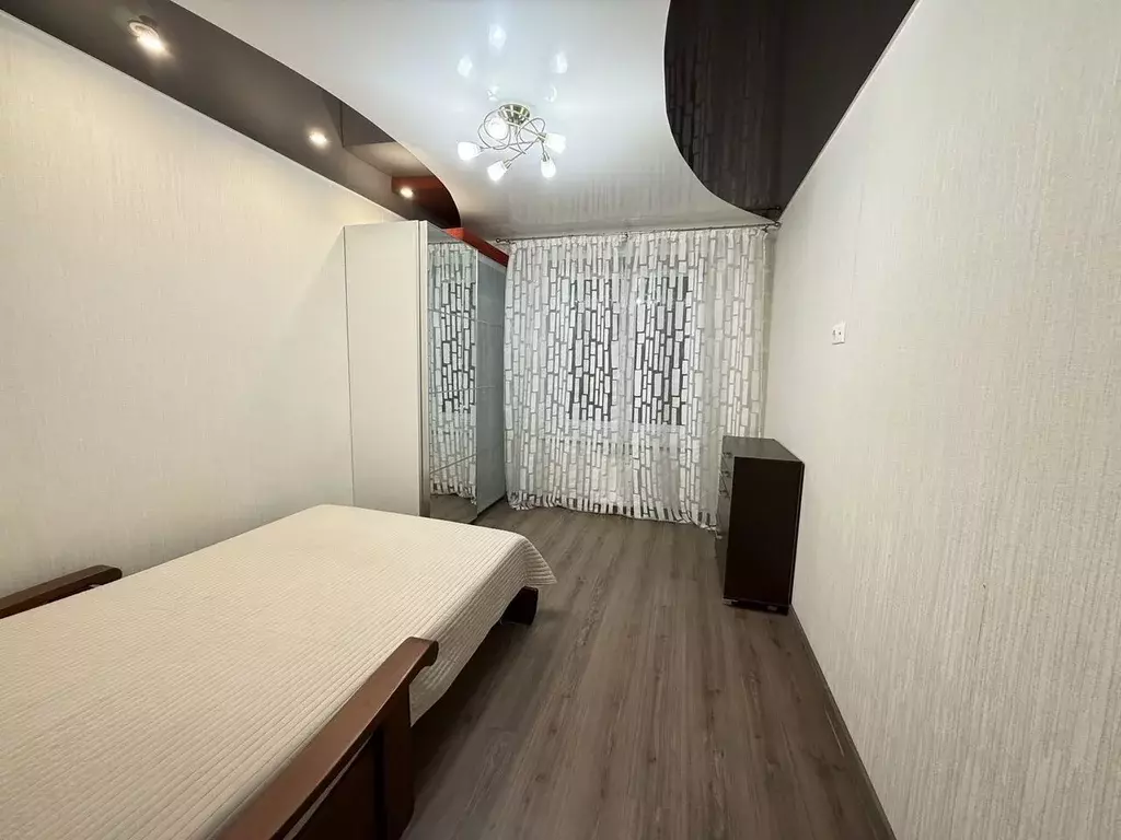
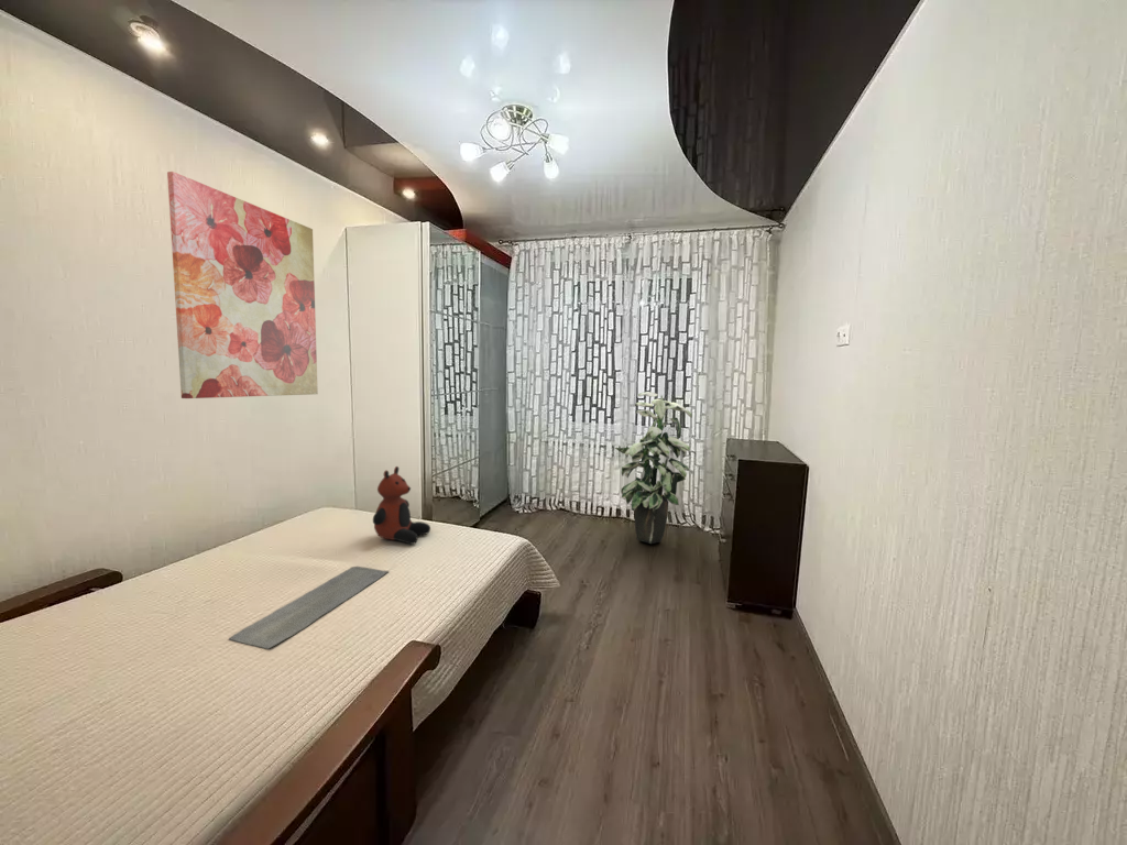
+ wall art (255, 301)
+ teddy bear (402, 503)
+ indoor plant (652, 467)
+ bath mat (320, 600)
